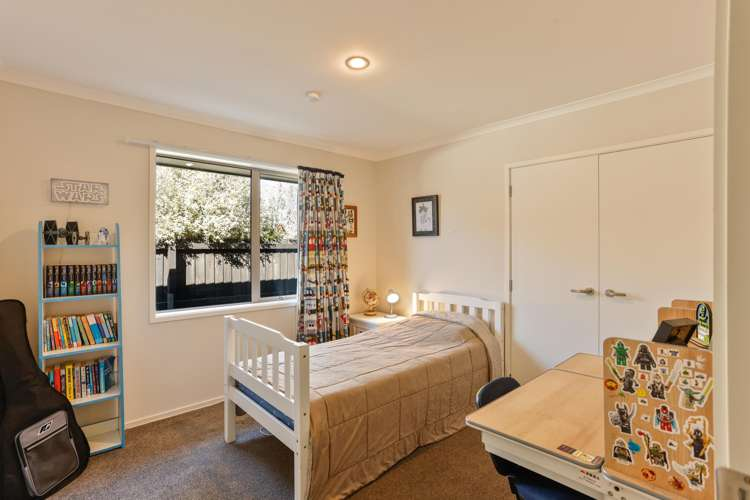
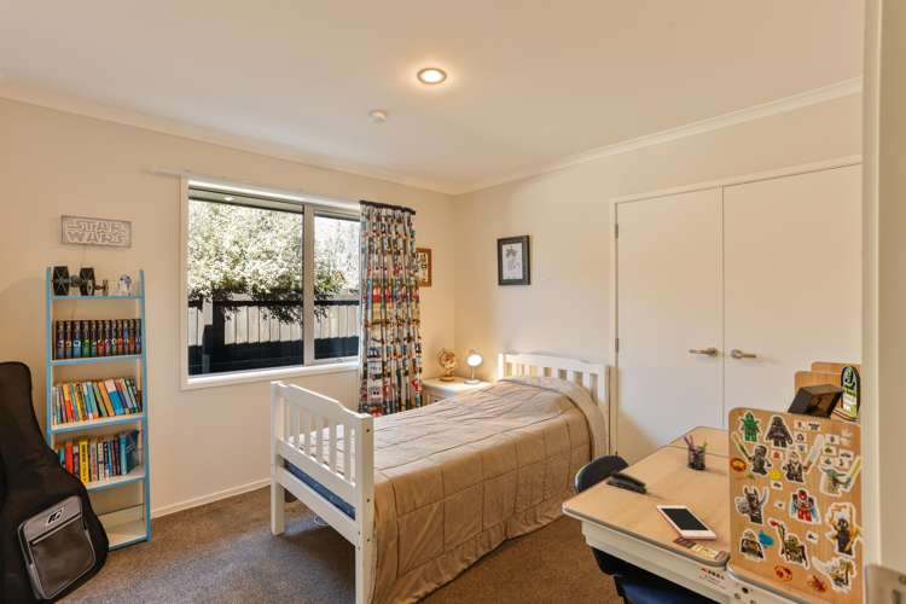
+ pen holder (697, 451)
+ cell phone (684, 521)
+ stapler (626, 480)
